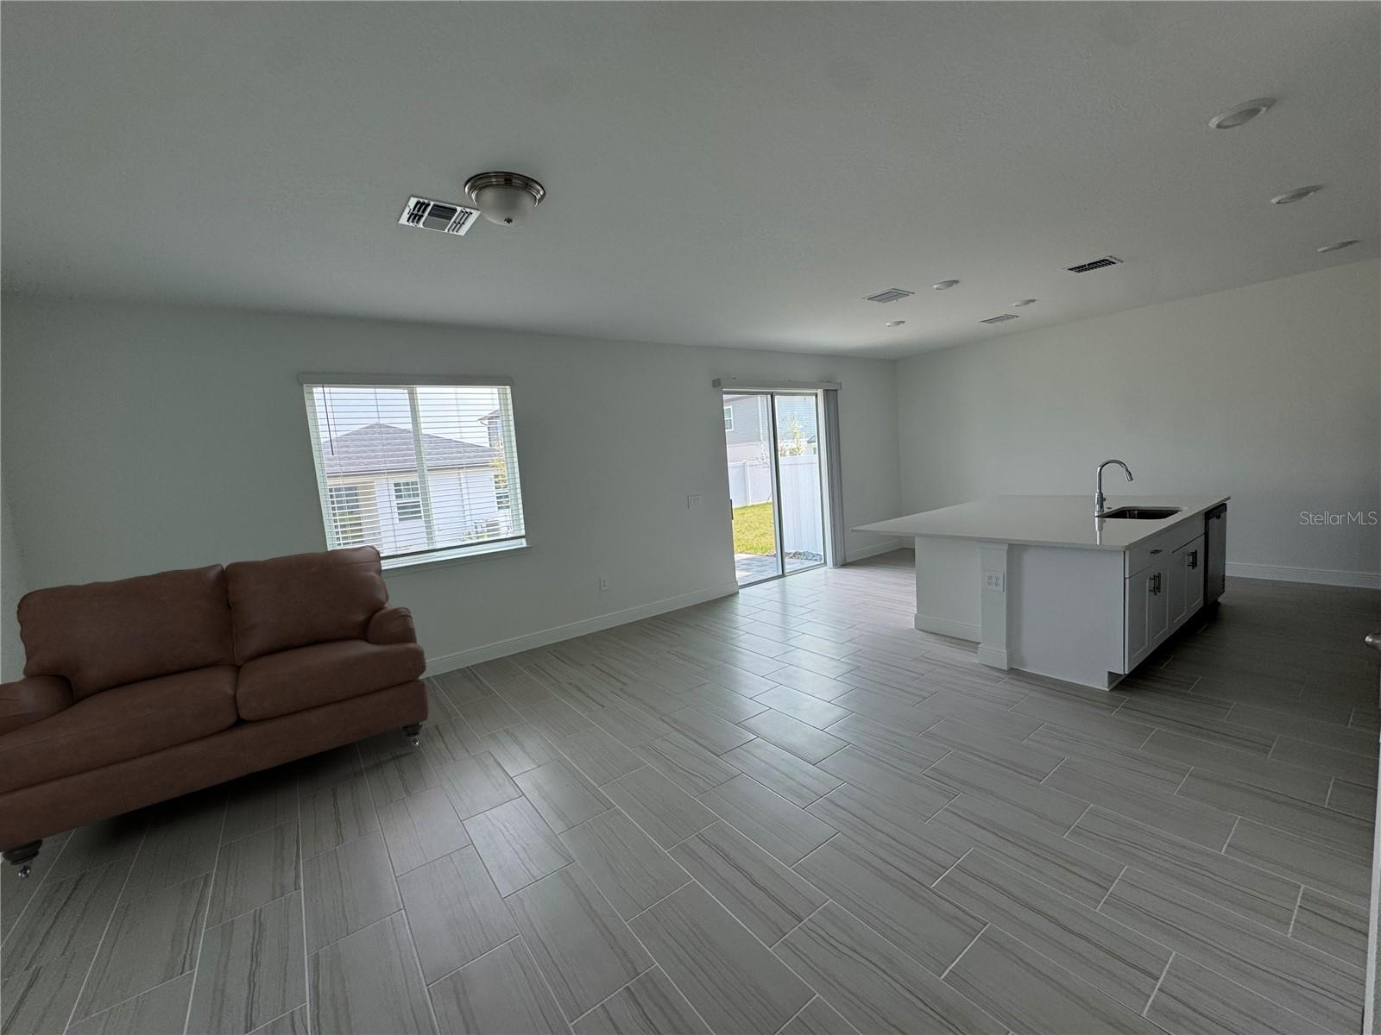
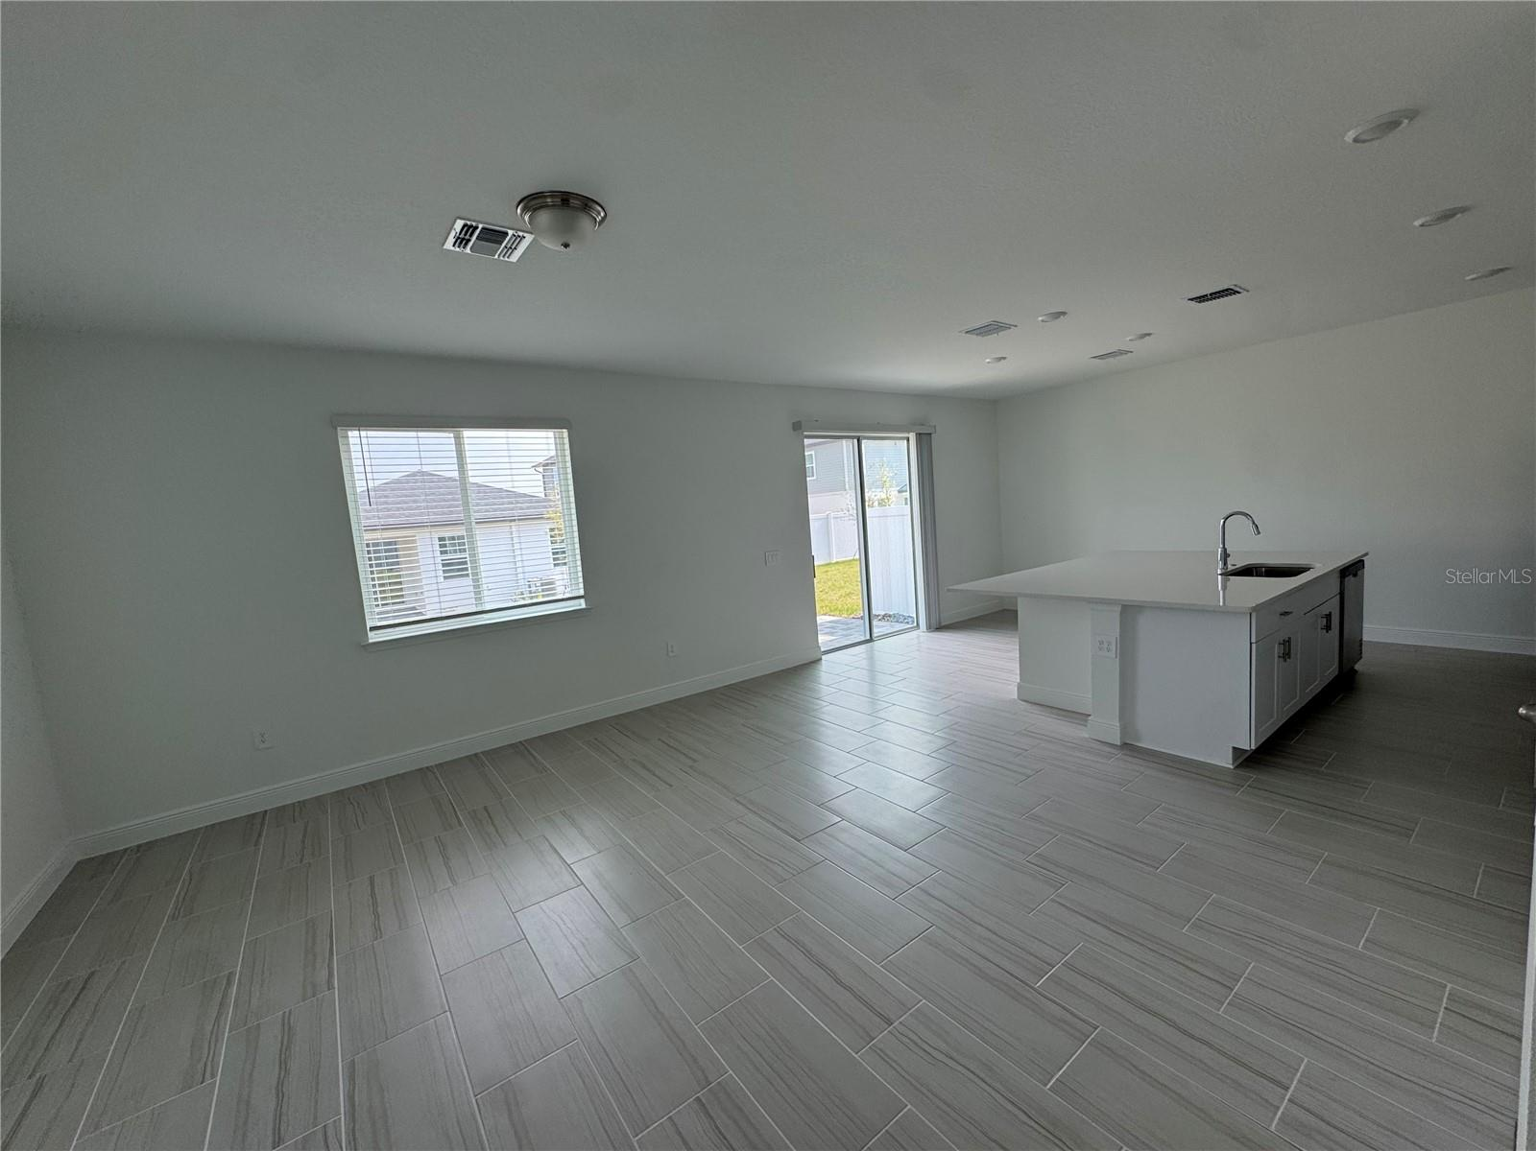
- sofa (238, 665)
